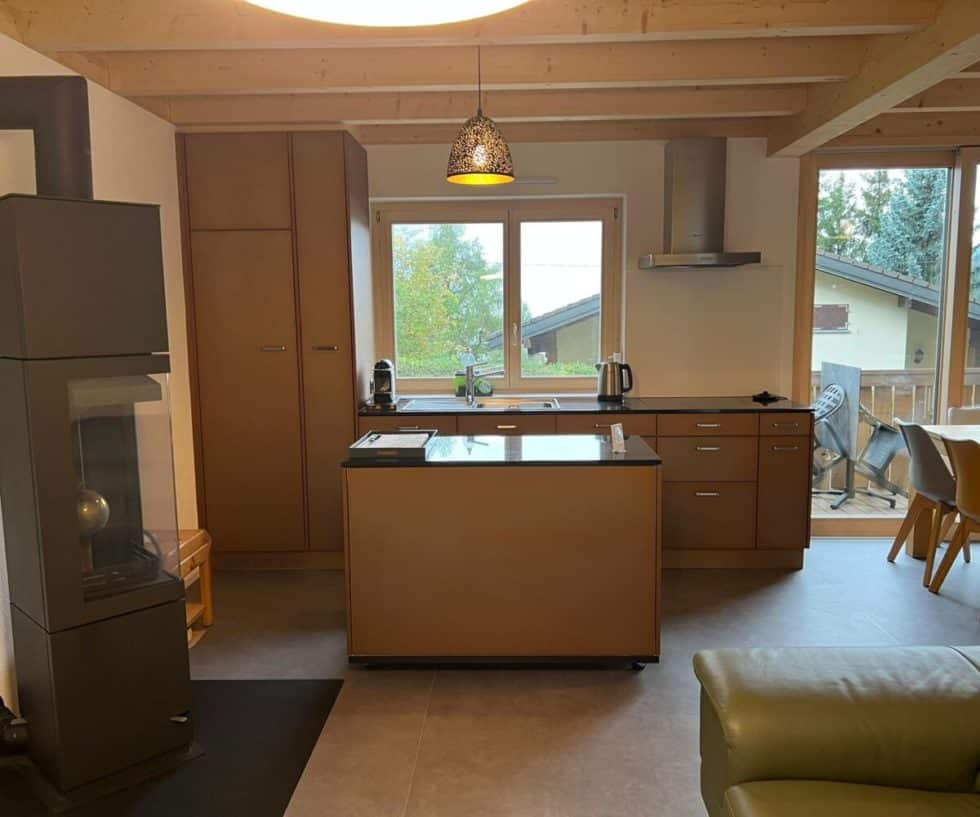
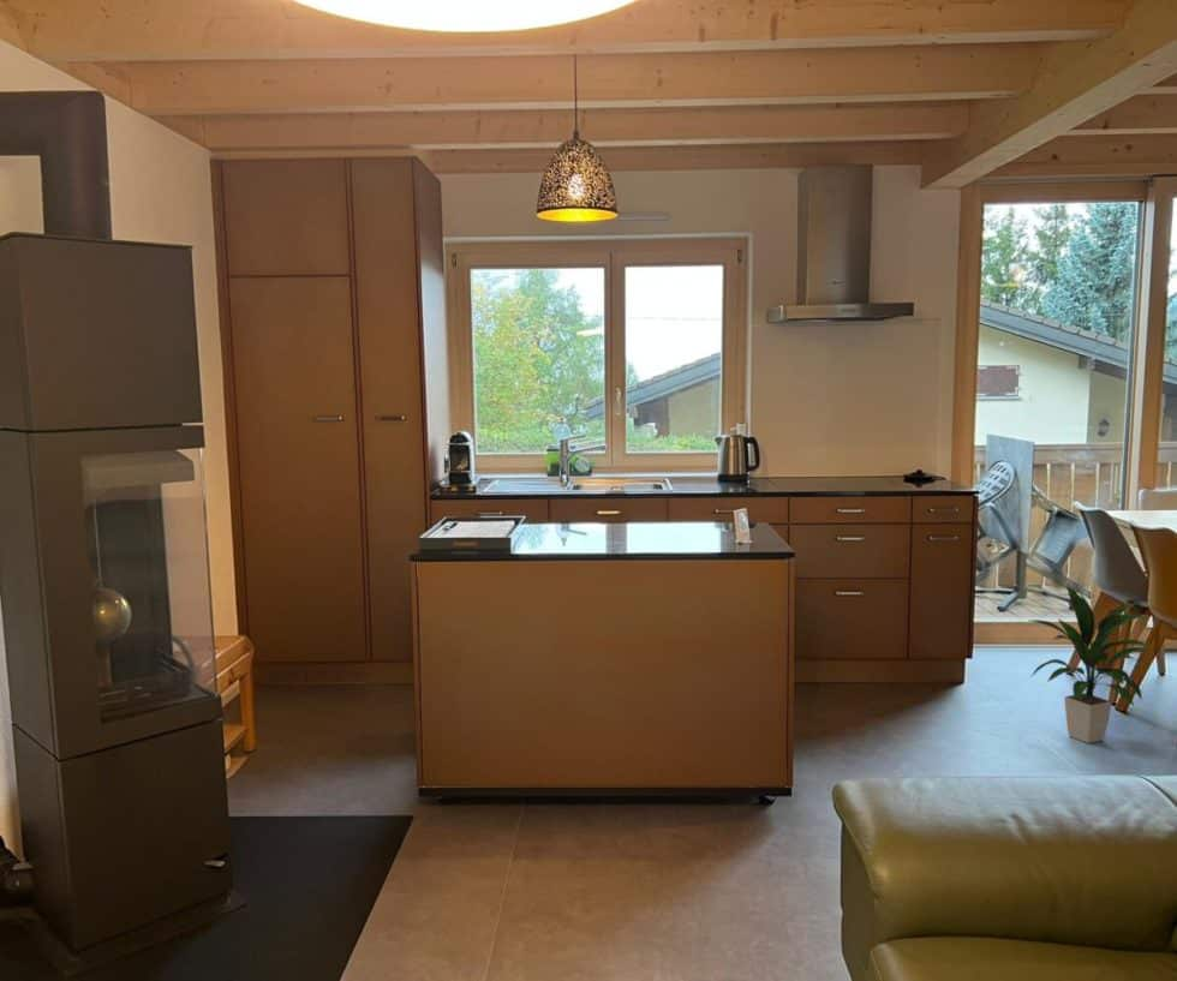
+ indoor plant (1095, 664)
